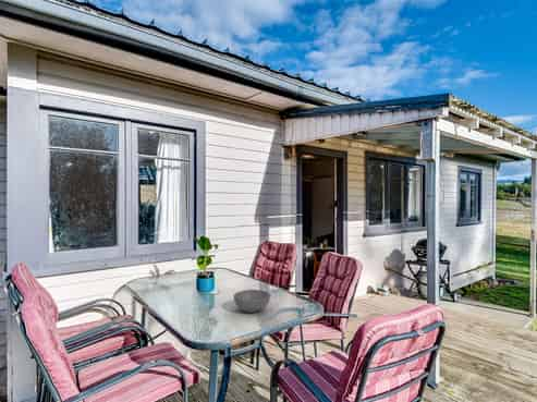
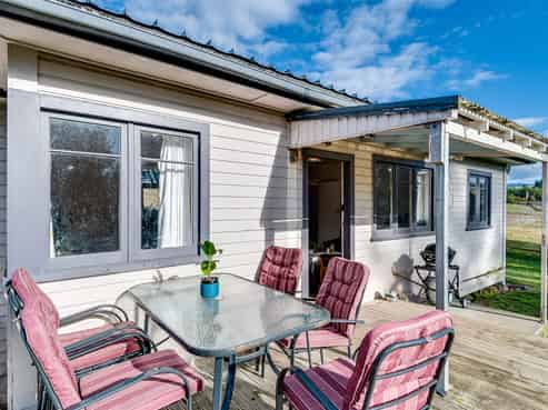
- bowl (252, 302)
